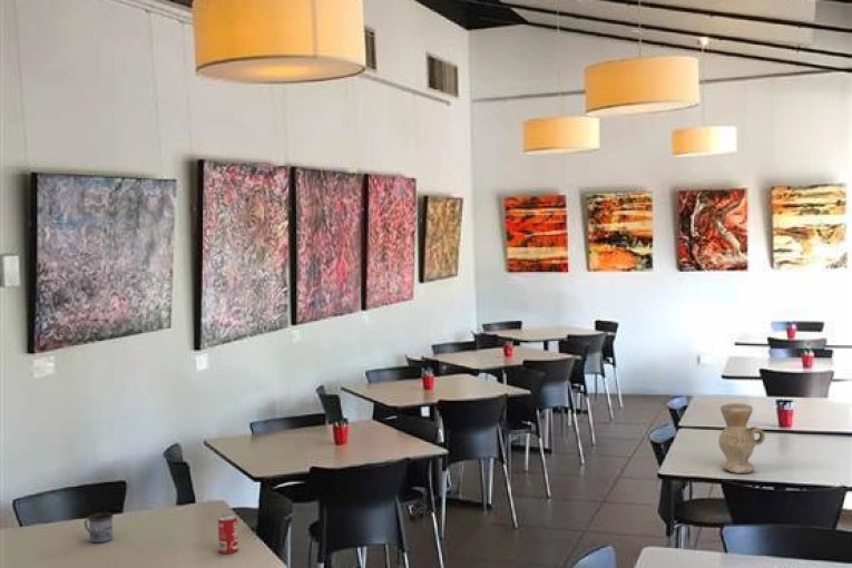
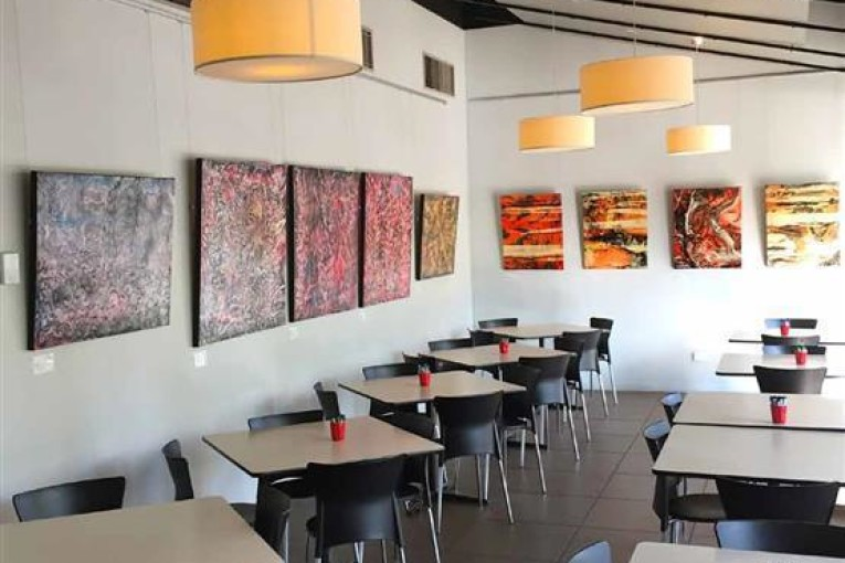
- vase (741, 438)
- mug (98, 527)
- beverage can (227, 533)
